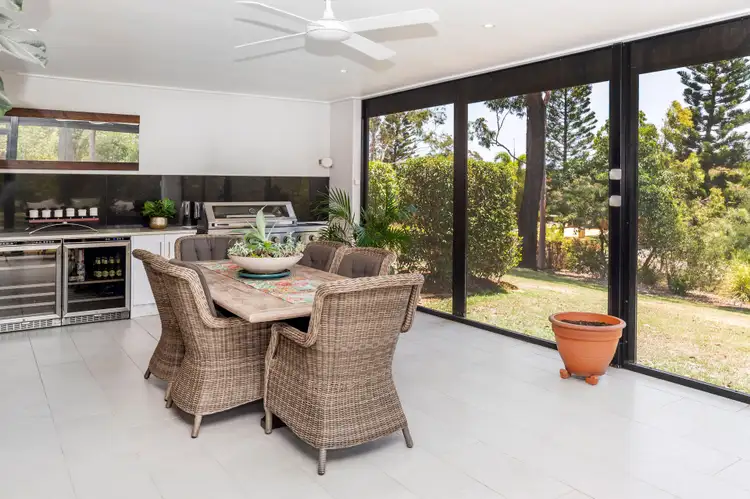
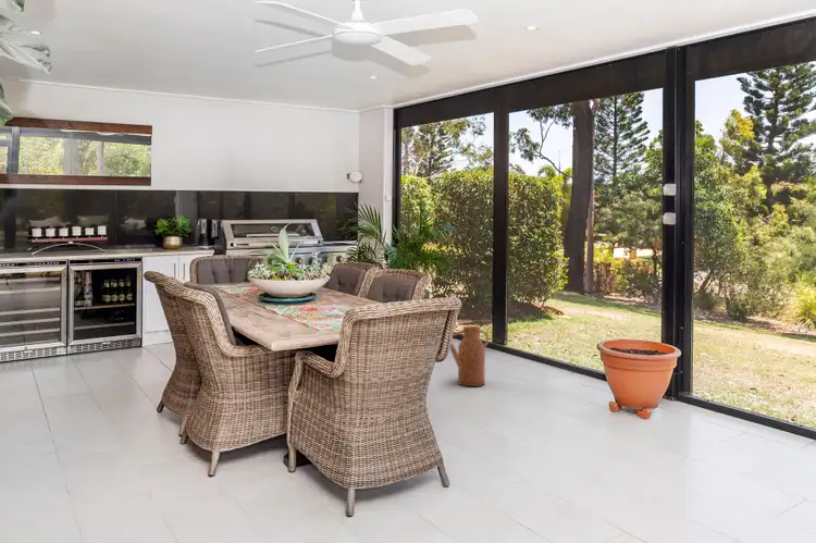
+ watering can (465, 355)
